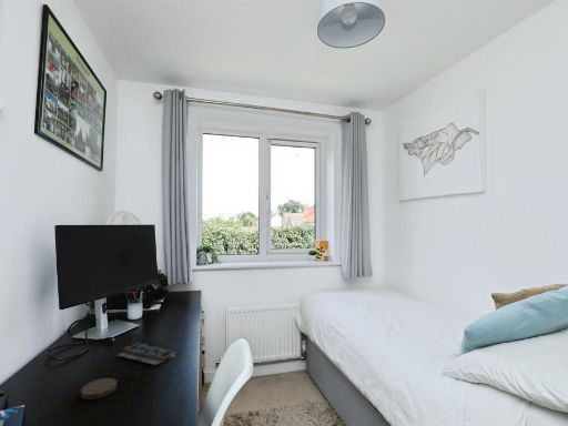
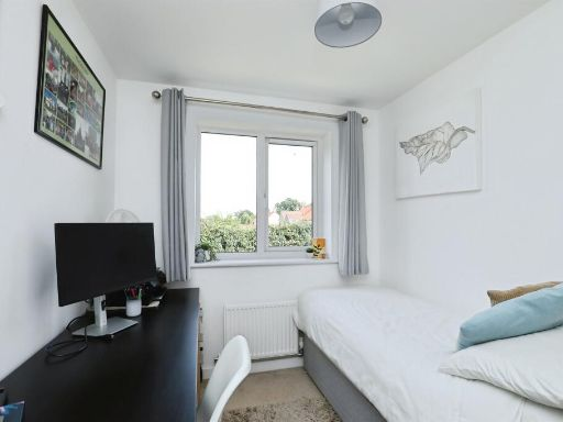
- coaster (99, 387)
- computer keyboard (146, 352)
